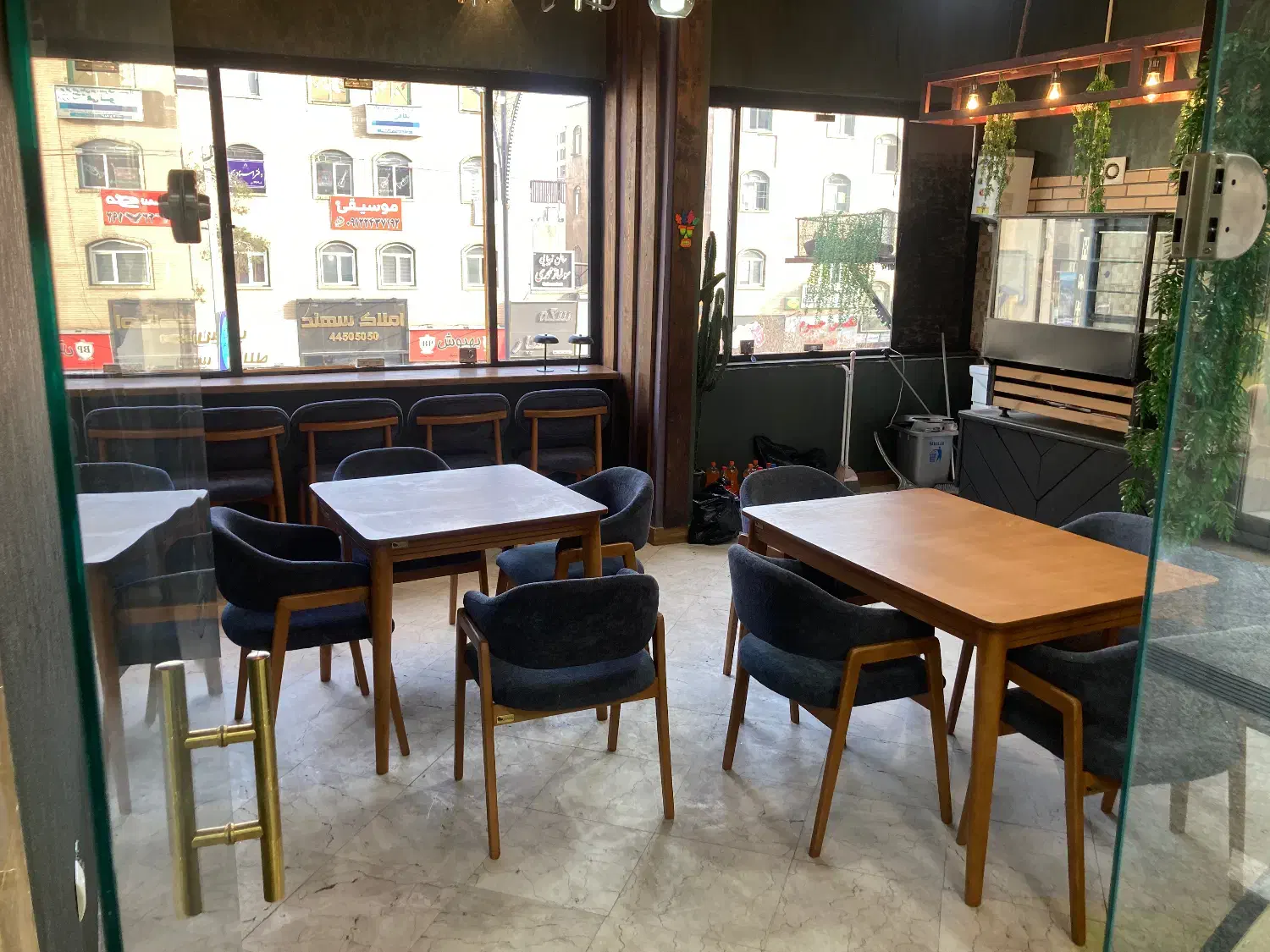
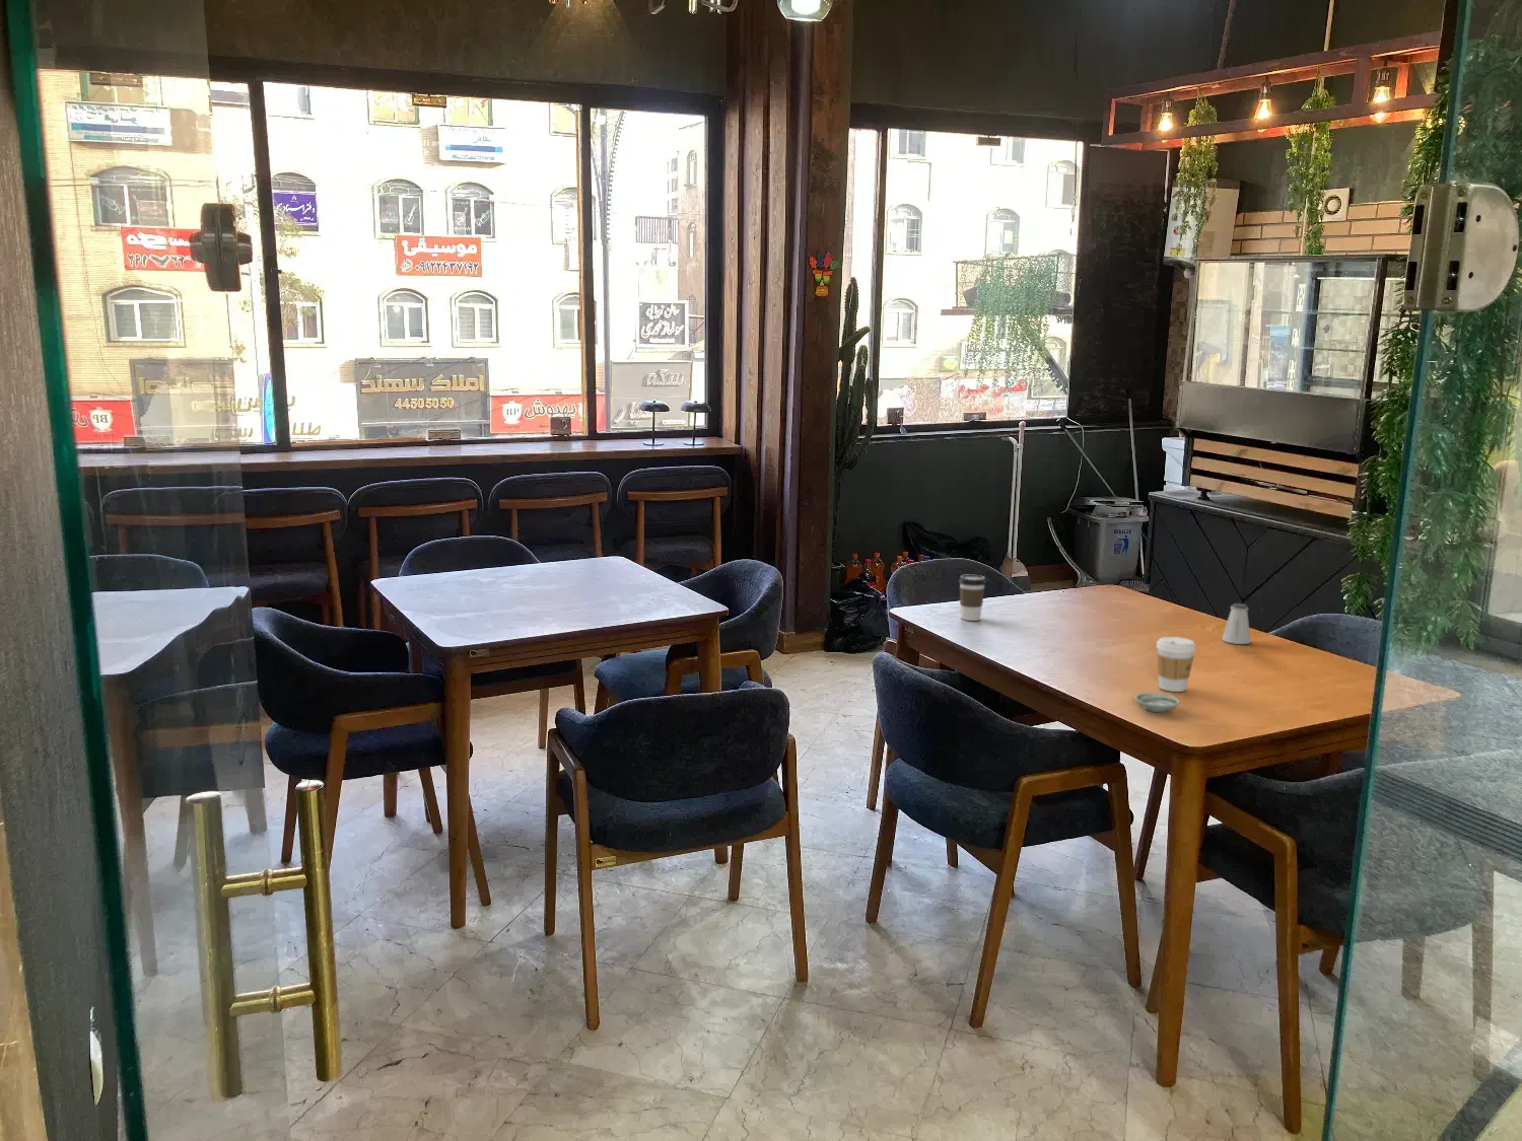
+ saltshaker (1238, 623)
+ coffee cup (1174, 663)
+ saucer (1156, 702)
+ coffee cup (971, 597)
